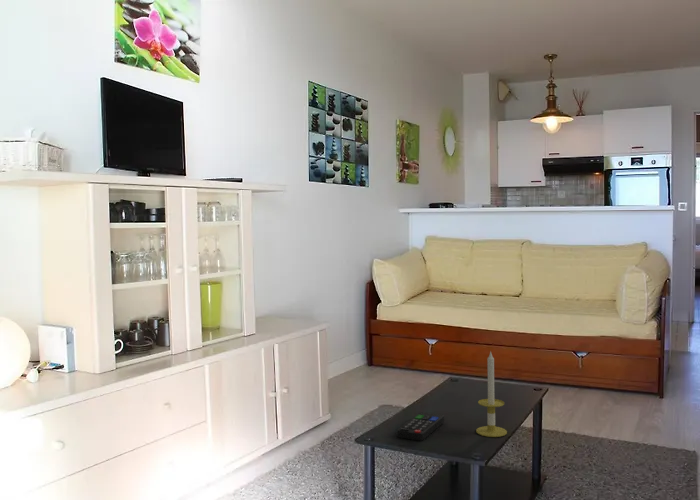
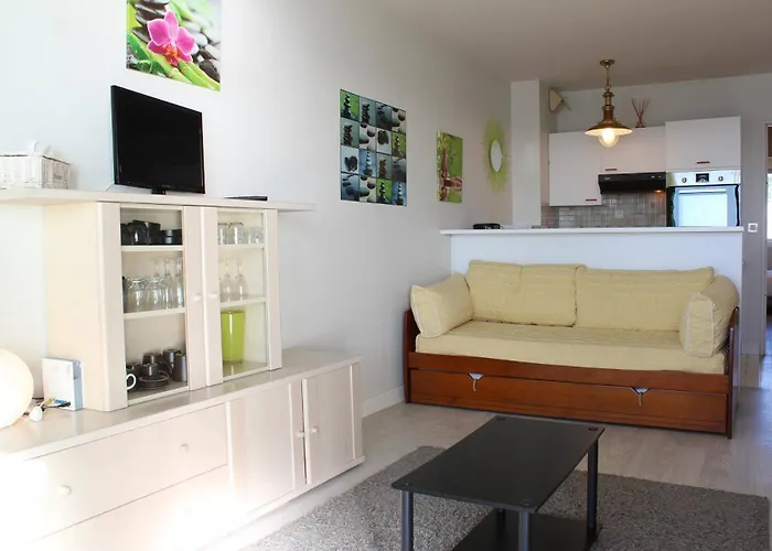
- candle (491, 391)
- remote control (421, 425)
